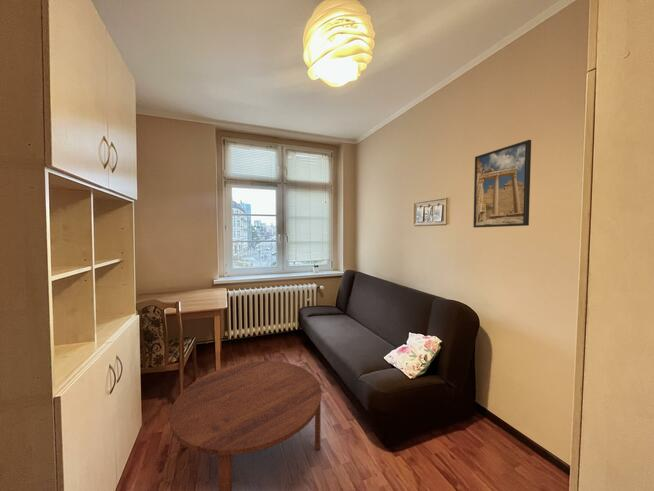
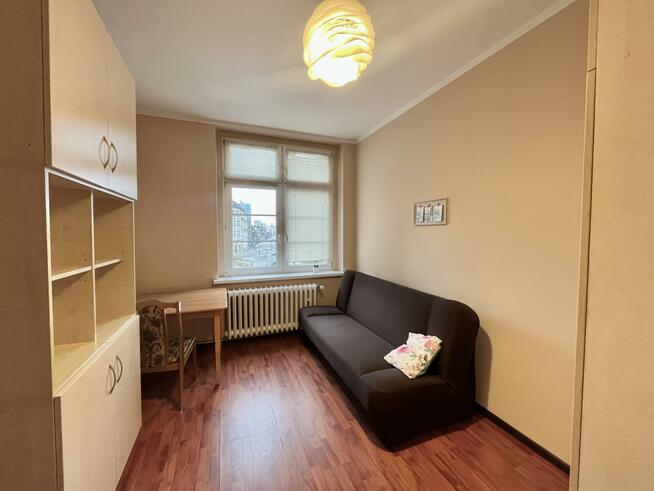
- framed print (499, 188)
- coffee table (251, 420)
